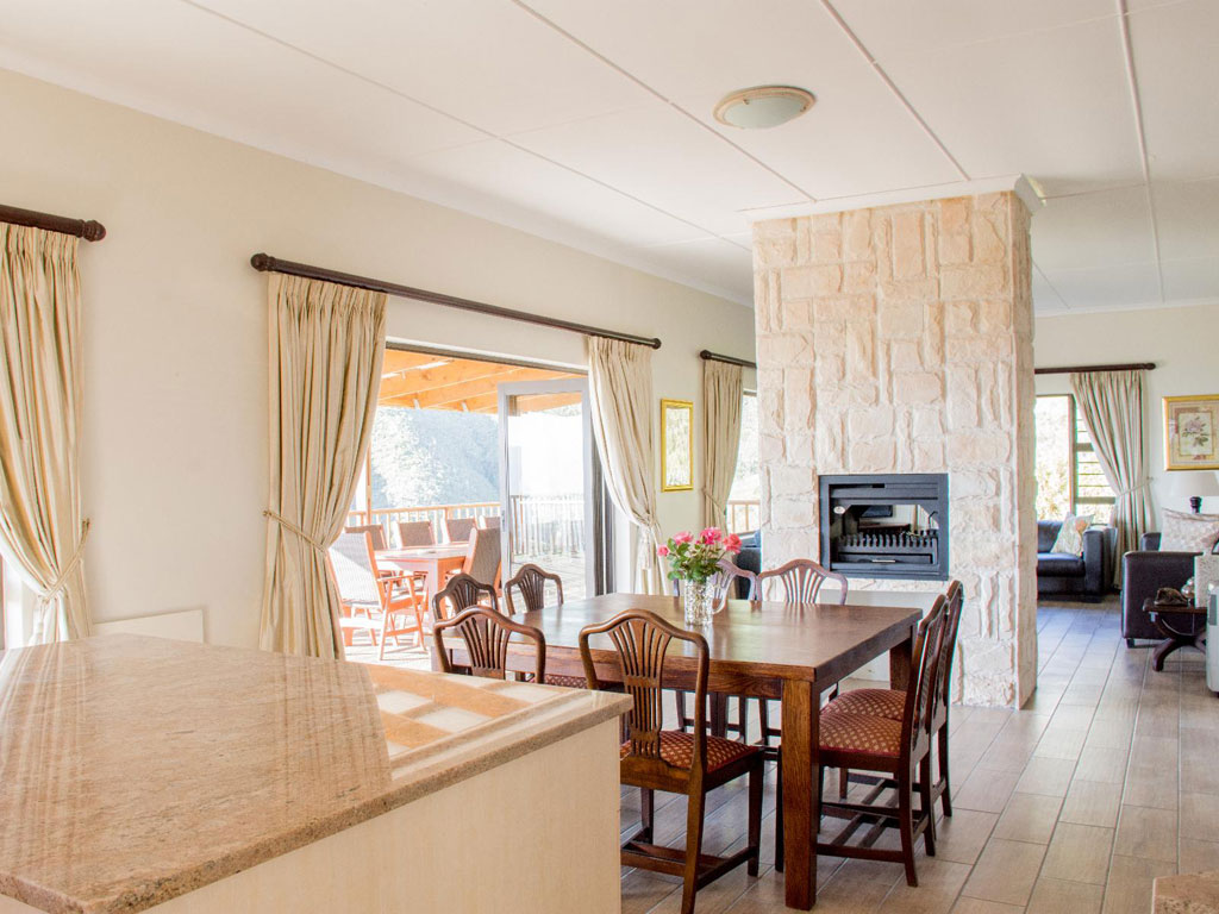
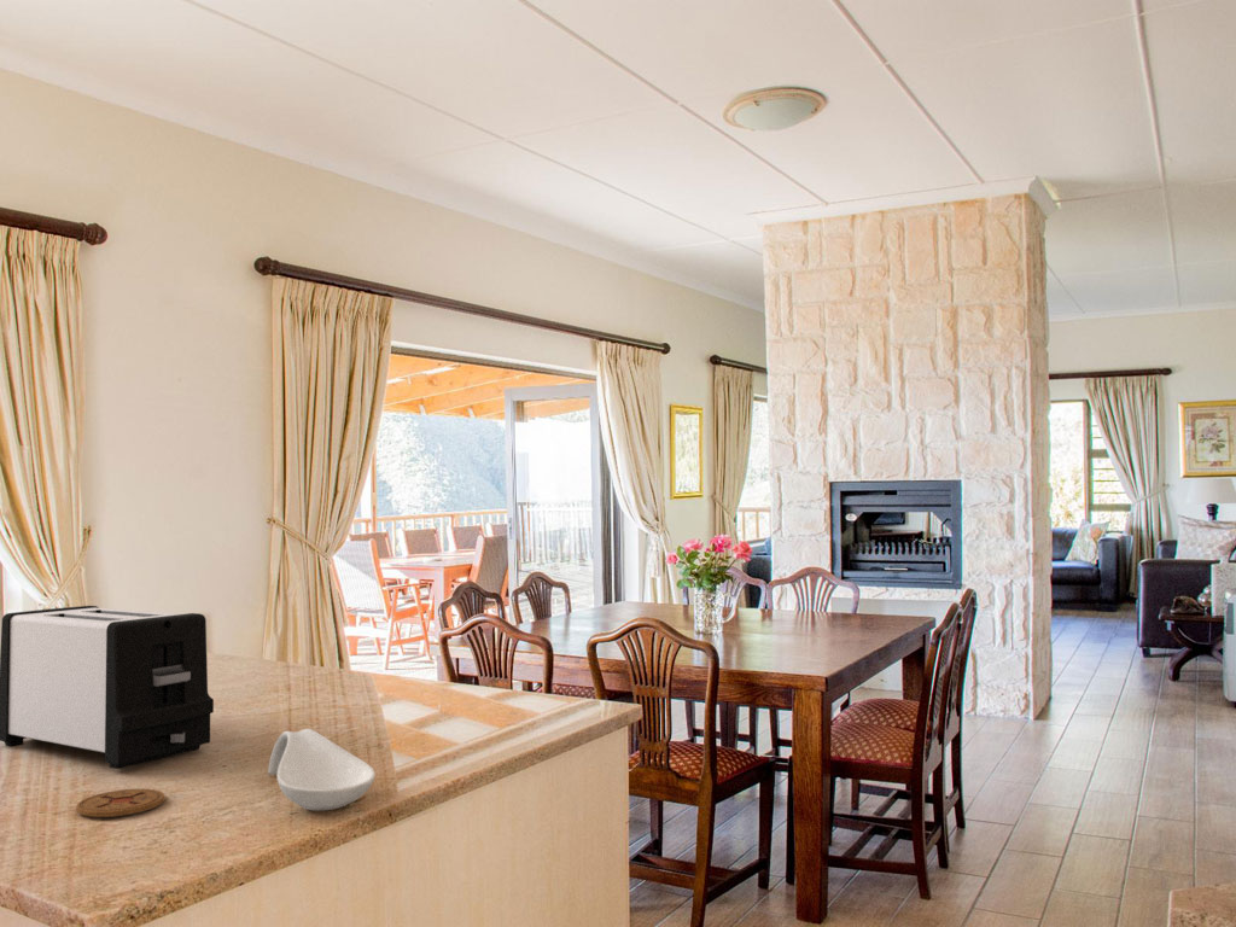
+ toaster (104, 680)
+ spoon rest (310, 765)
+ coaster (121, 801)
